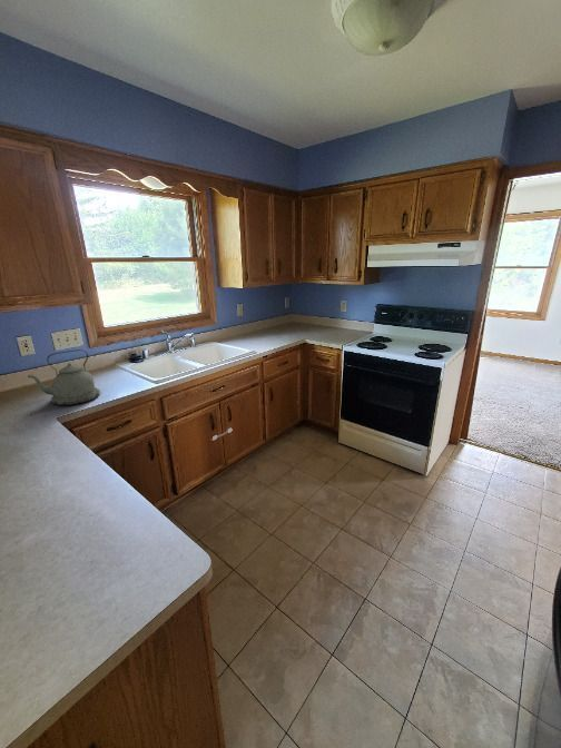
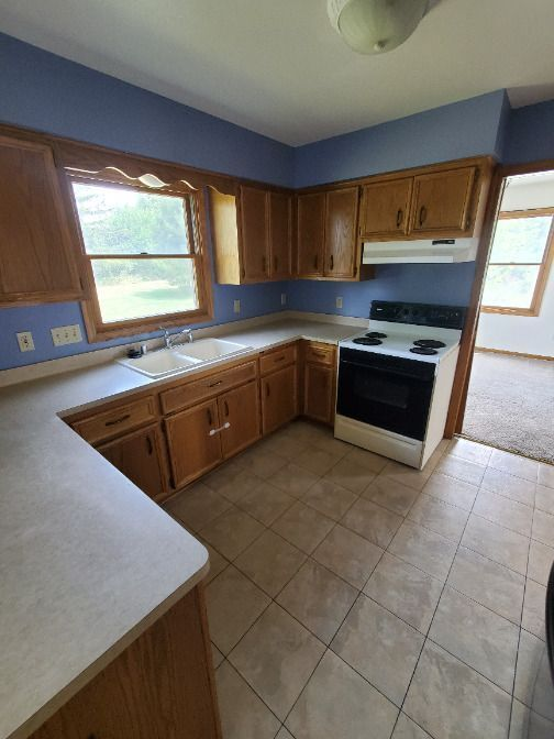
- kettle (68, 375)
